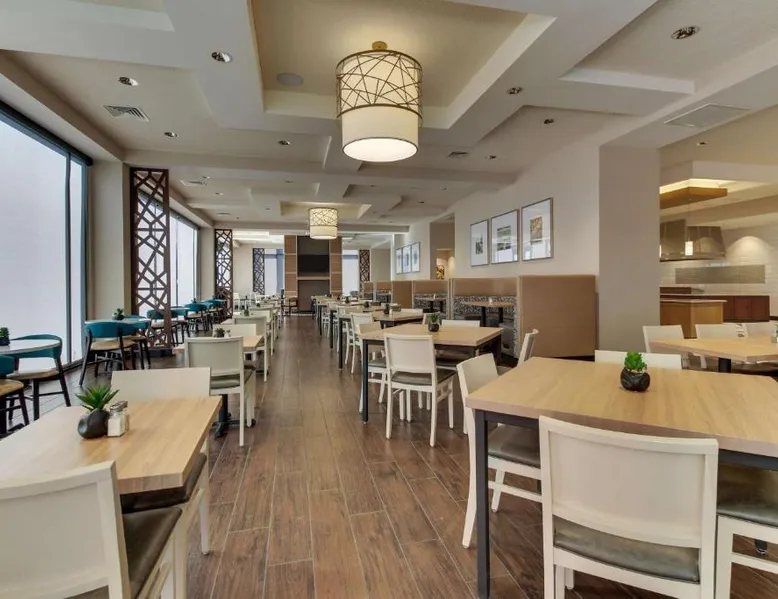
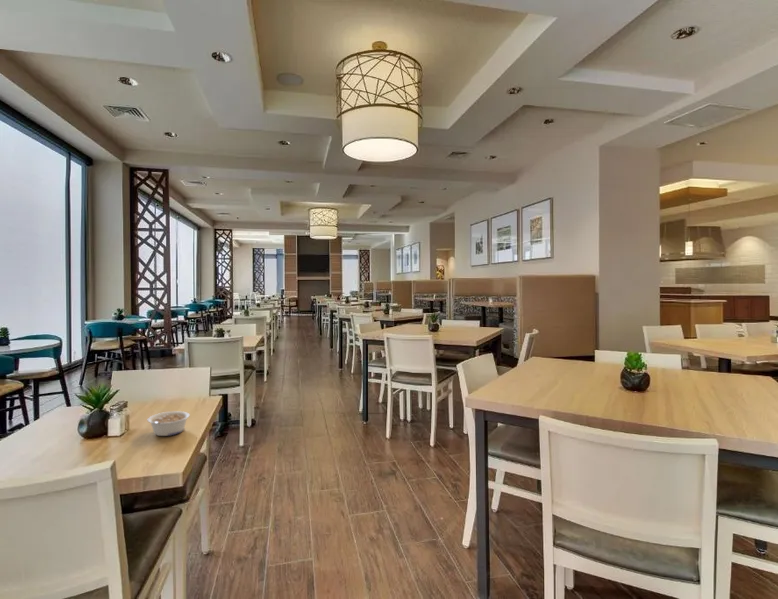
+ legume (169, 423)
